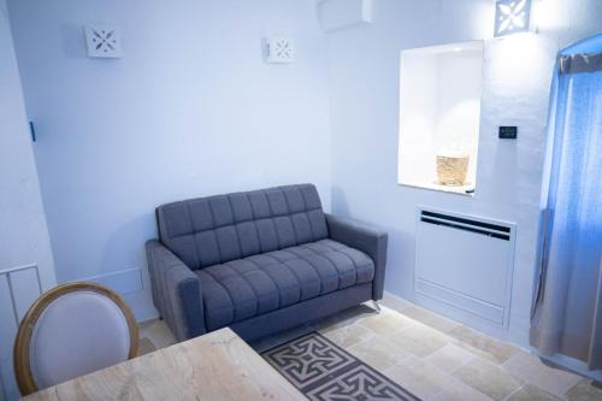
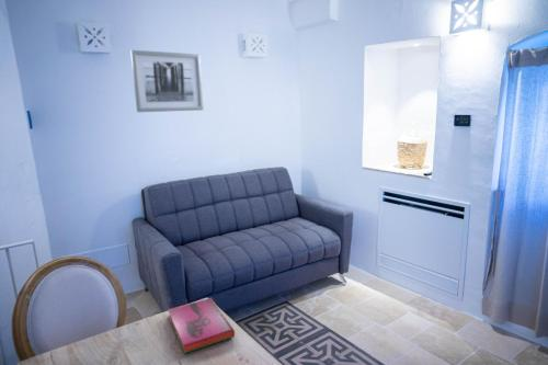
+ hardback book (199, 322)
+ wall art (169, 82)
